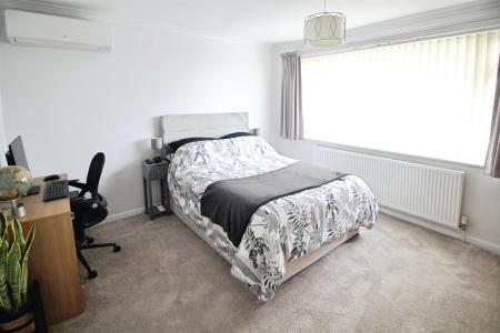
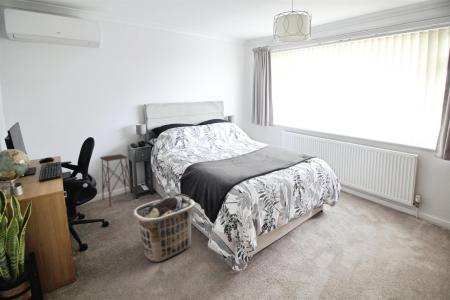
+ clothes hamper (166, 223)
+ side table (117, 178)
